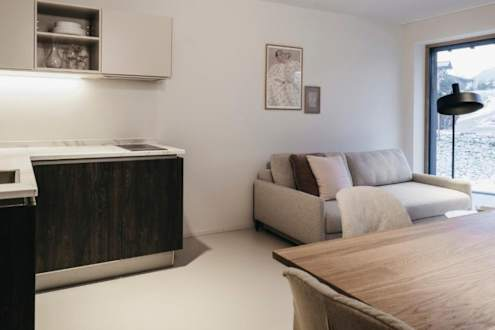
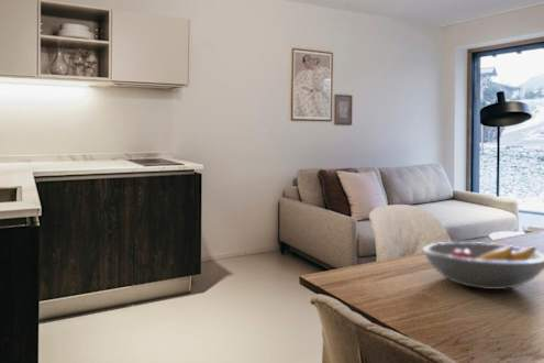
+ fruit bowl (481, 263)
